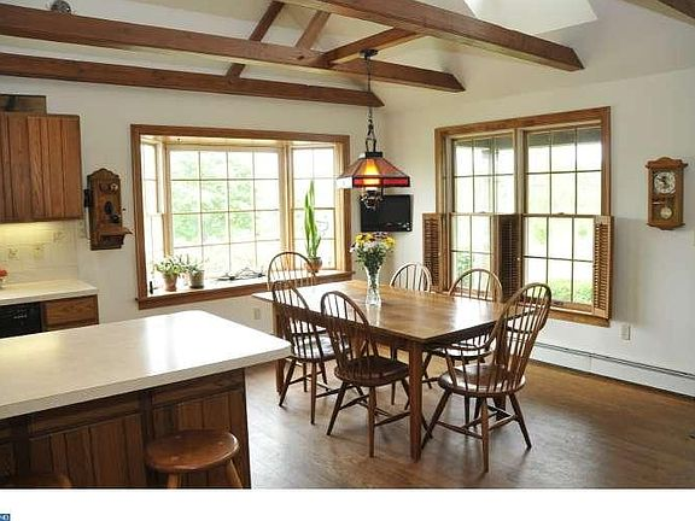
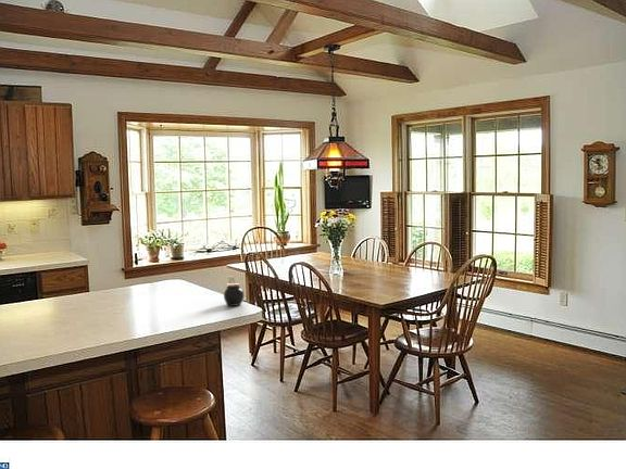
+ jar (234, 293)
